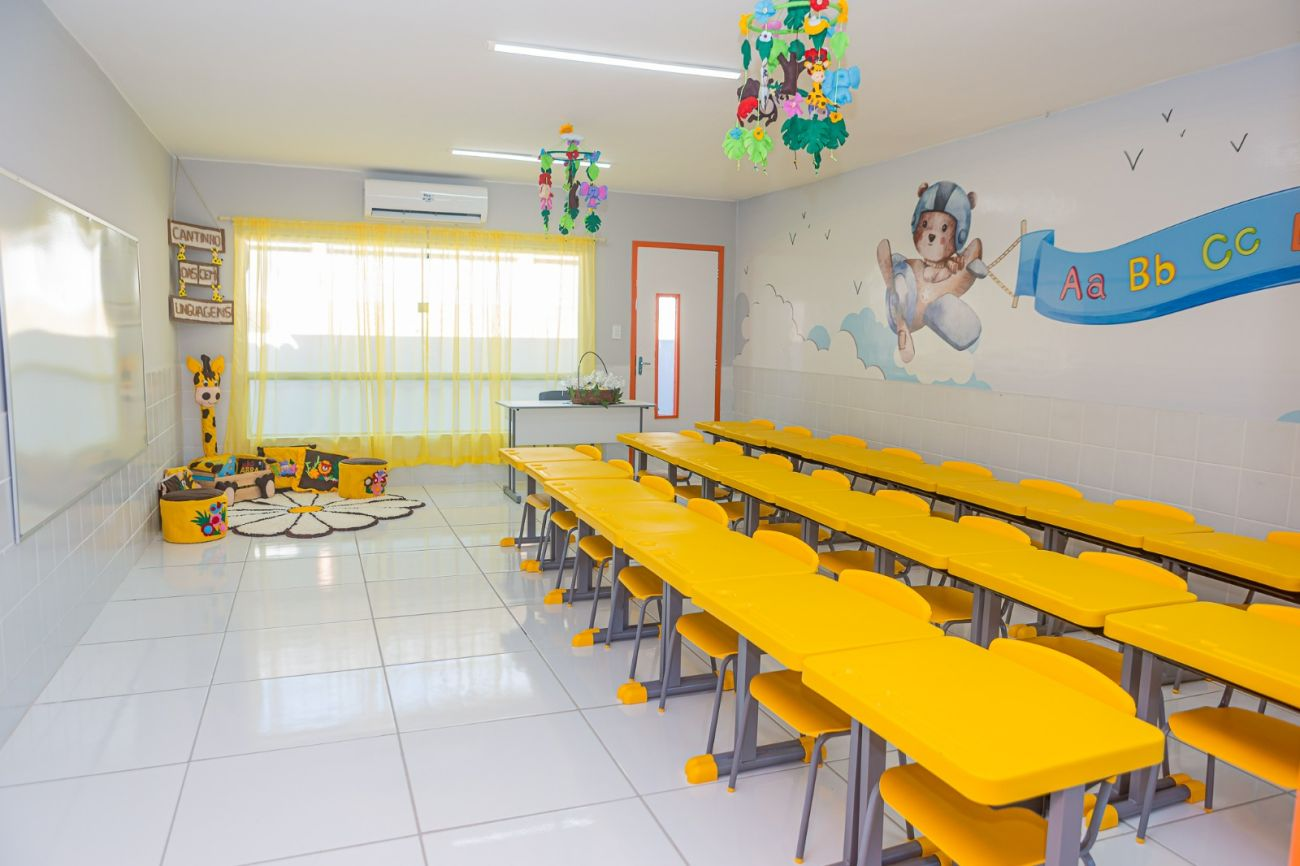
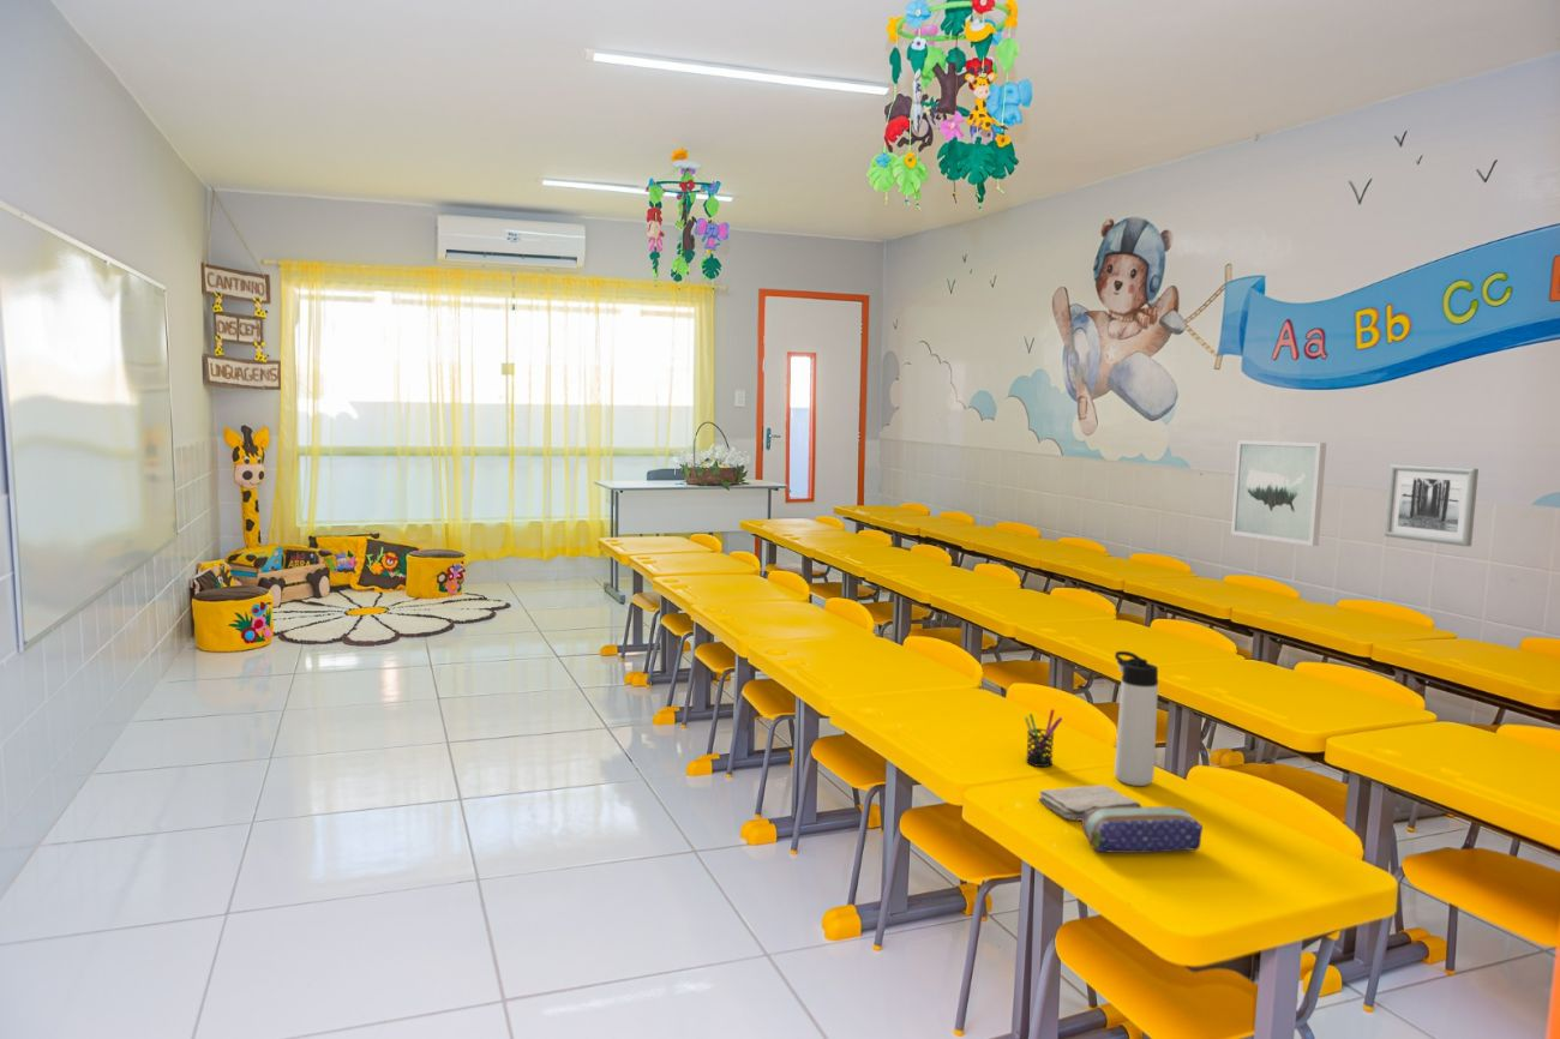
+ wall art (1276, 491)
+ pen holder (1039, 735)
+ pencil case (1140, 828)
+ wall art (1429, 504)
+ thermos bottle (1132, 717)
+ washcloth (1087, 800)
